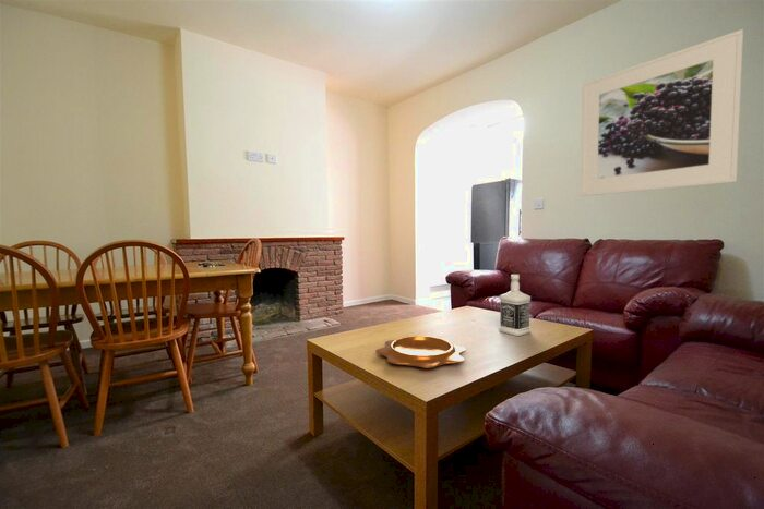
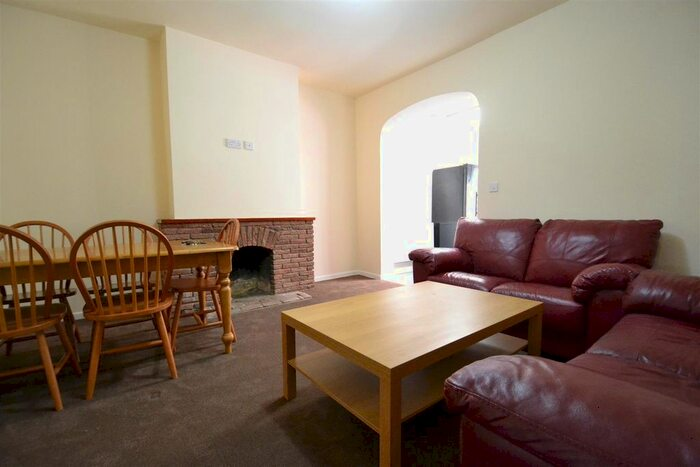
- decorative bowl (421, 350)
- bottle (514, 303)
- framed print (648, 125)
